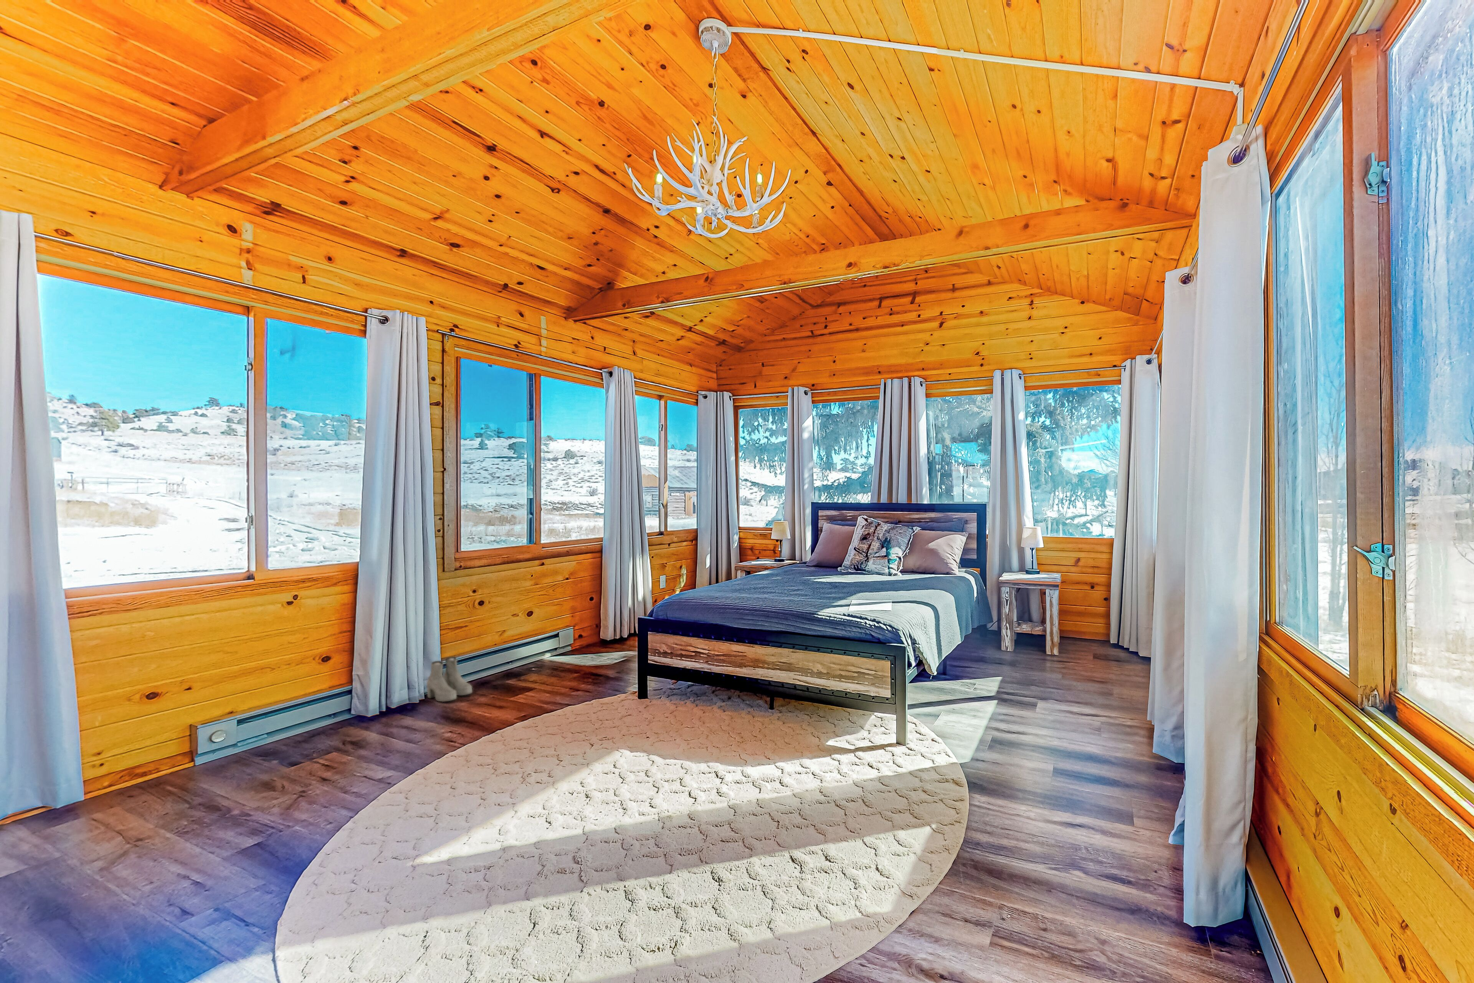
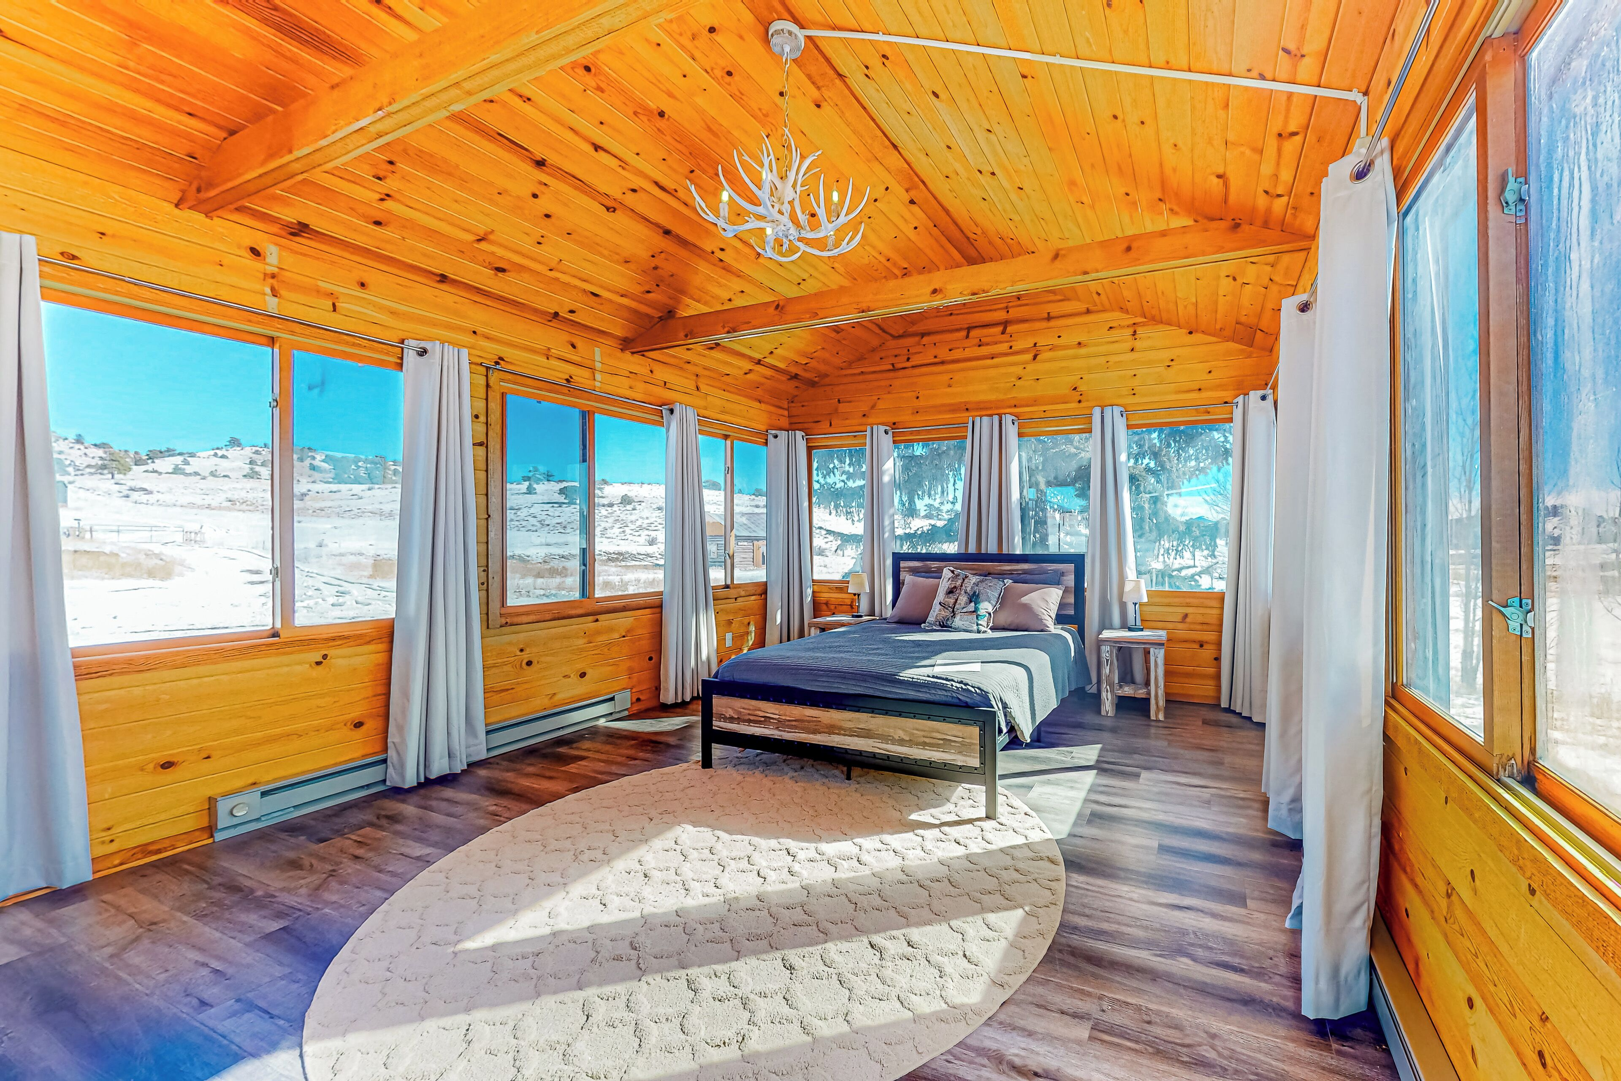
- boots (450, 678)
